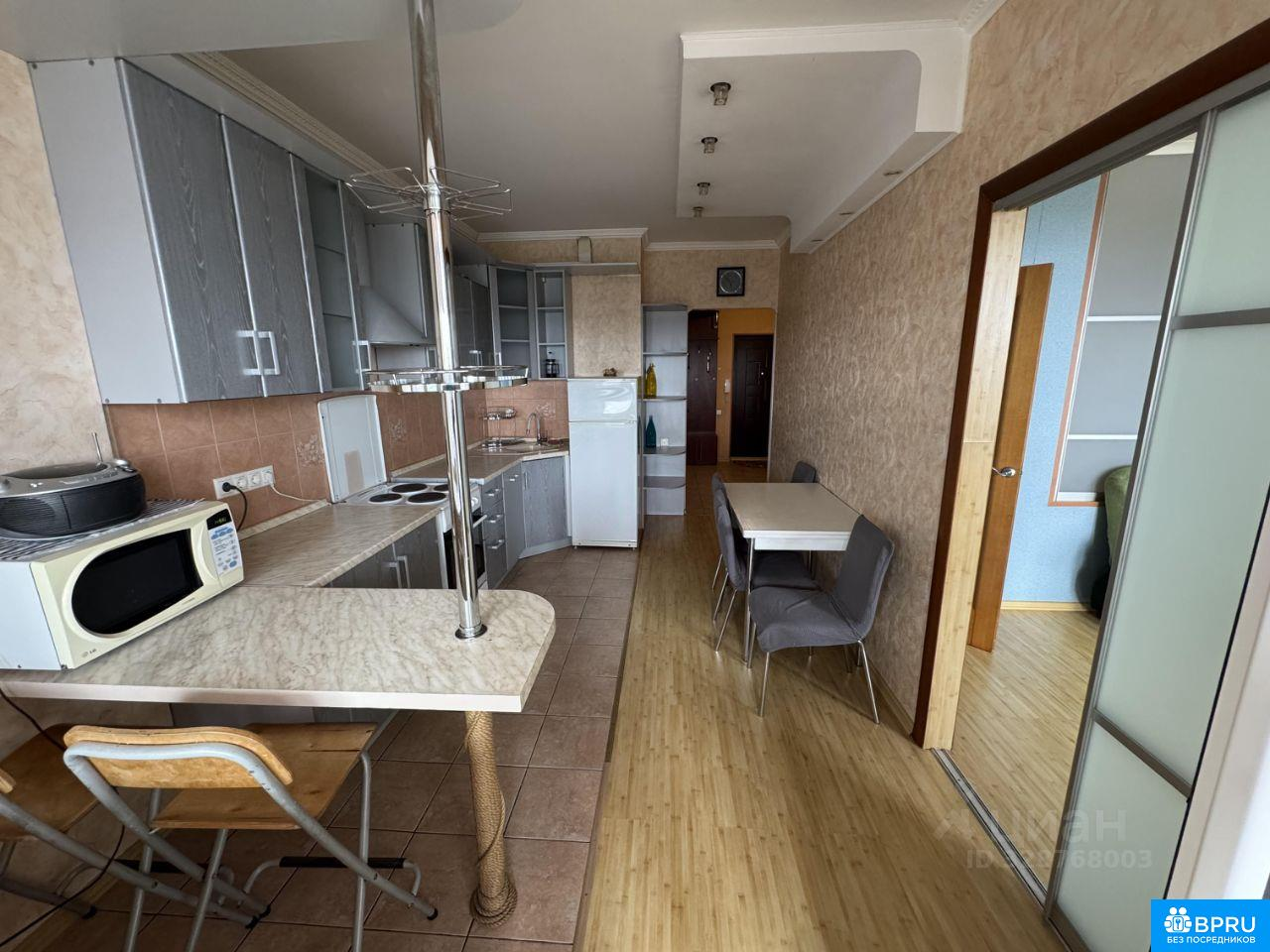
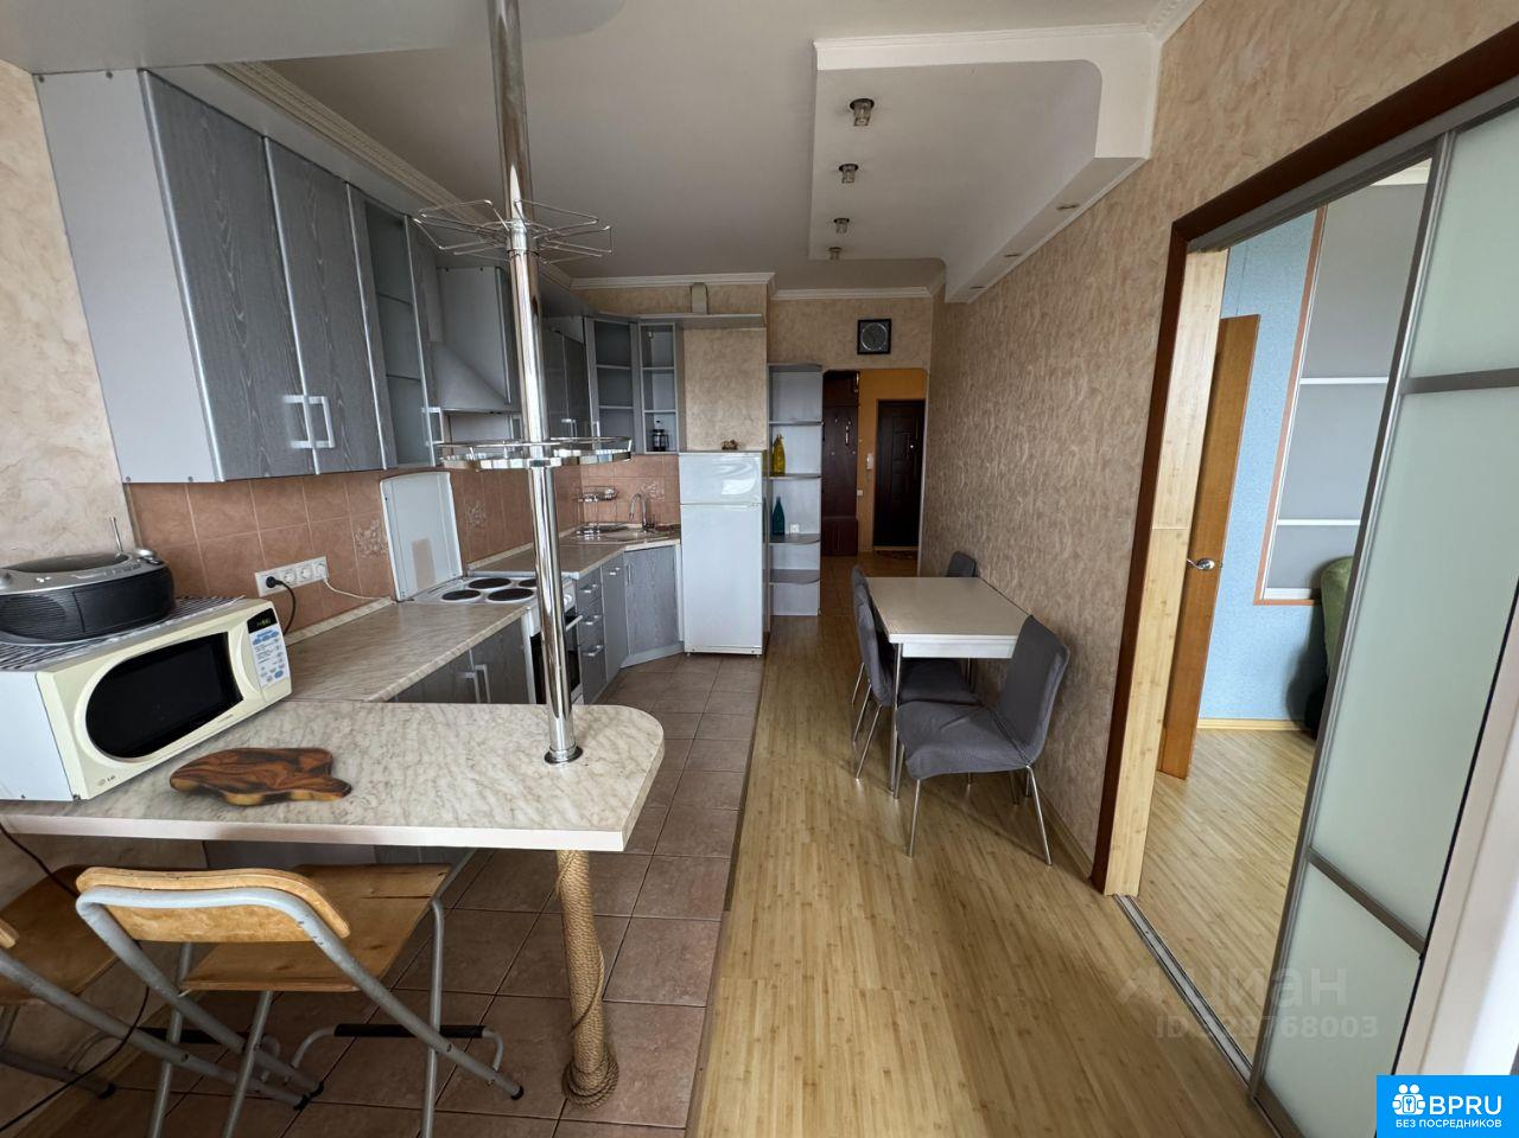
+ cutting board (274, 773)
